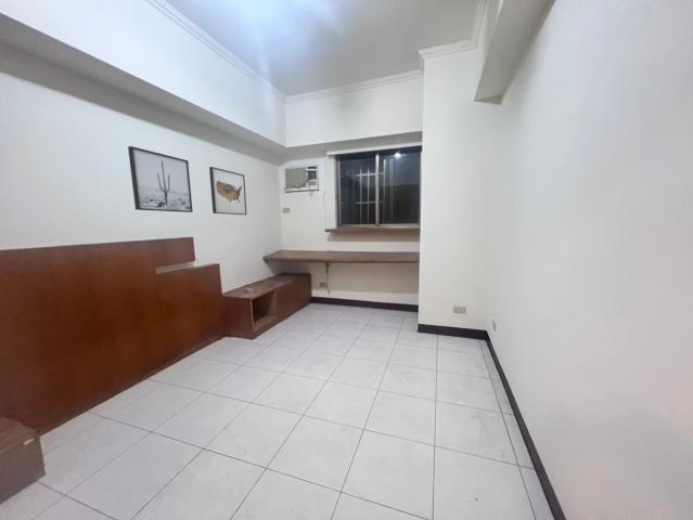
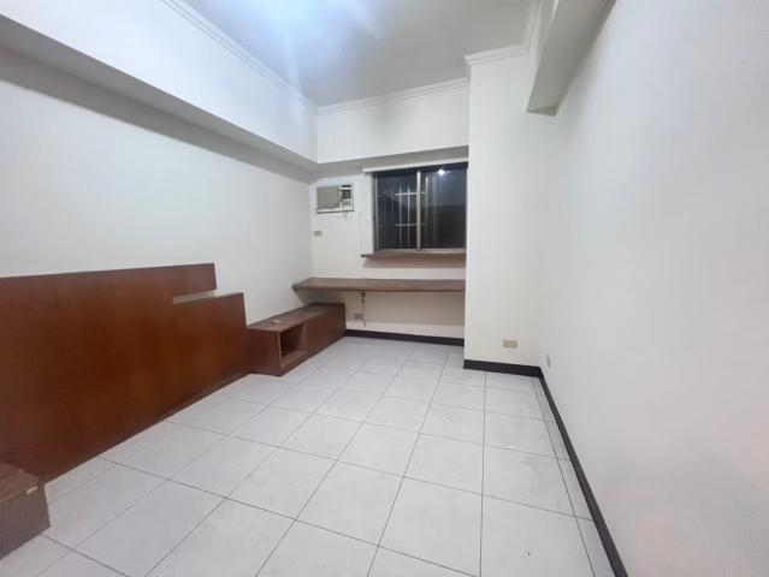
- wall art (229, 193)
- wall art (164, 183)
